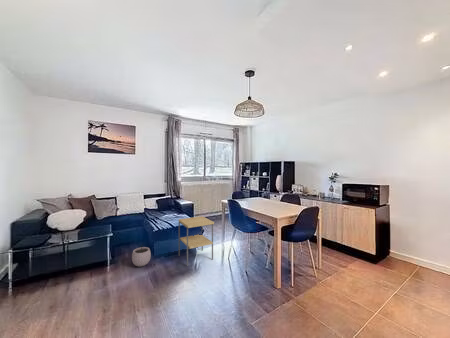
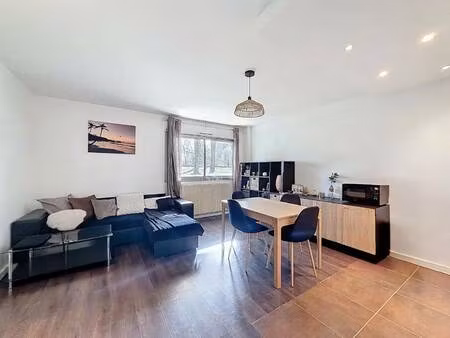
- plant pot (141, 254)
- side table (195, 239)
